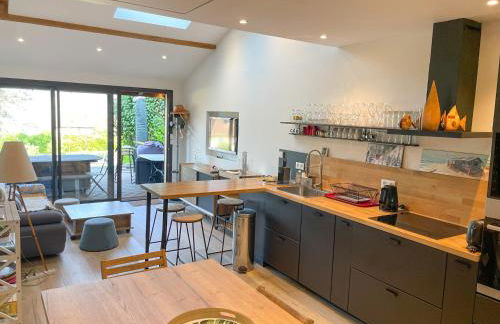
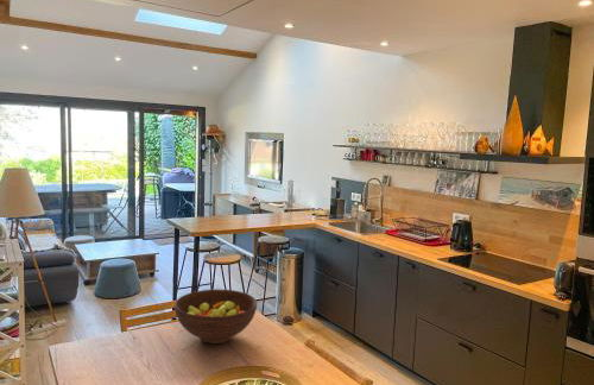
+ fruit bowl (215, 320)
